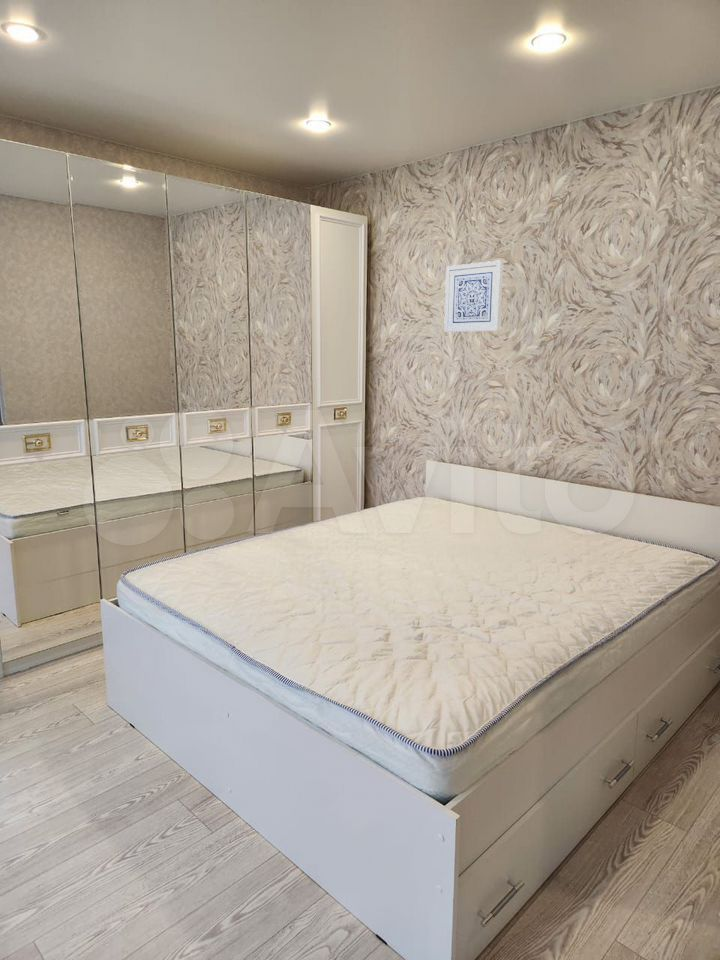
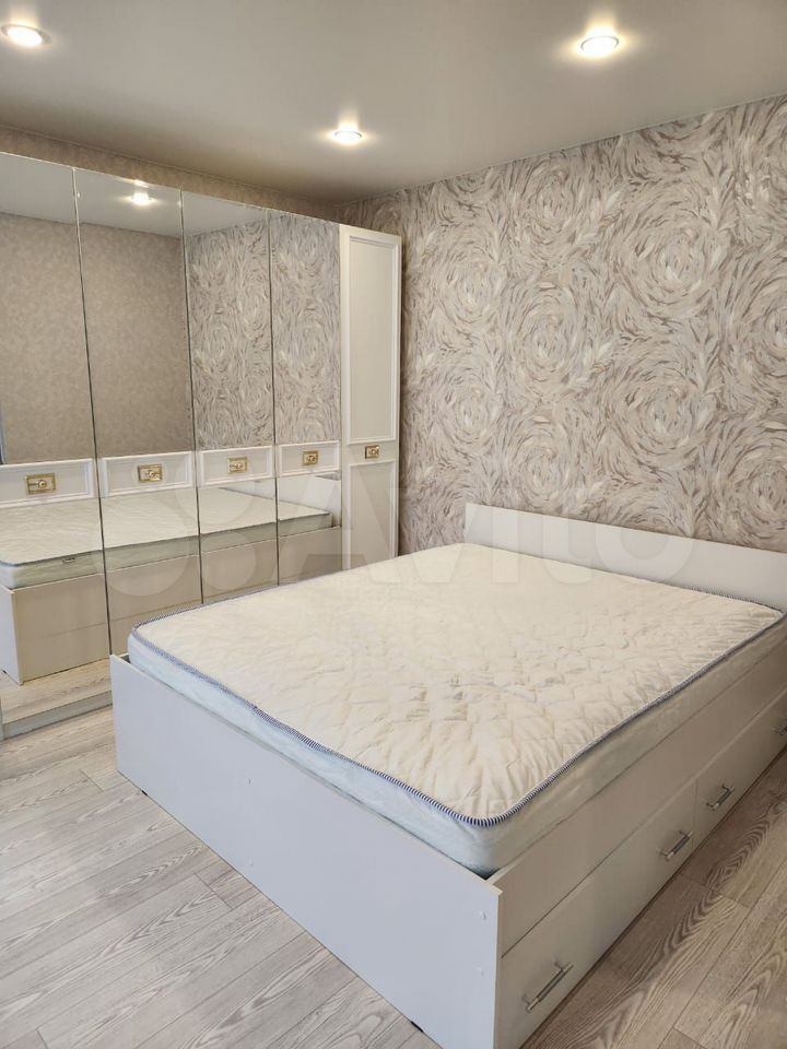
- wall art (472, 297)
